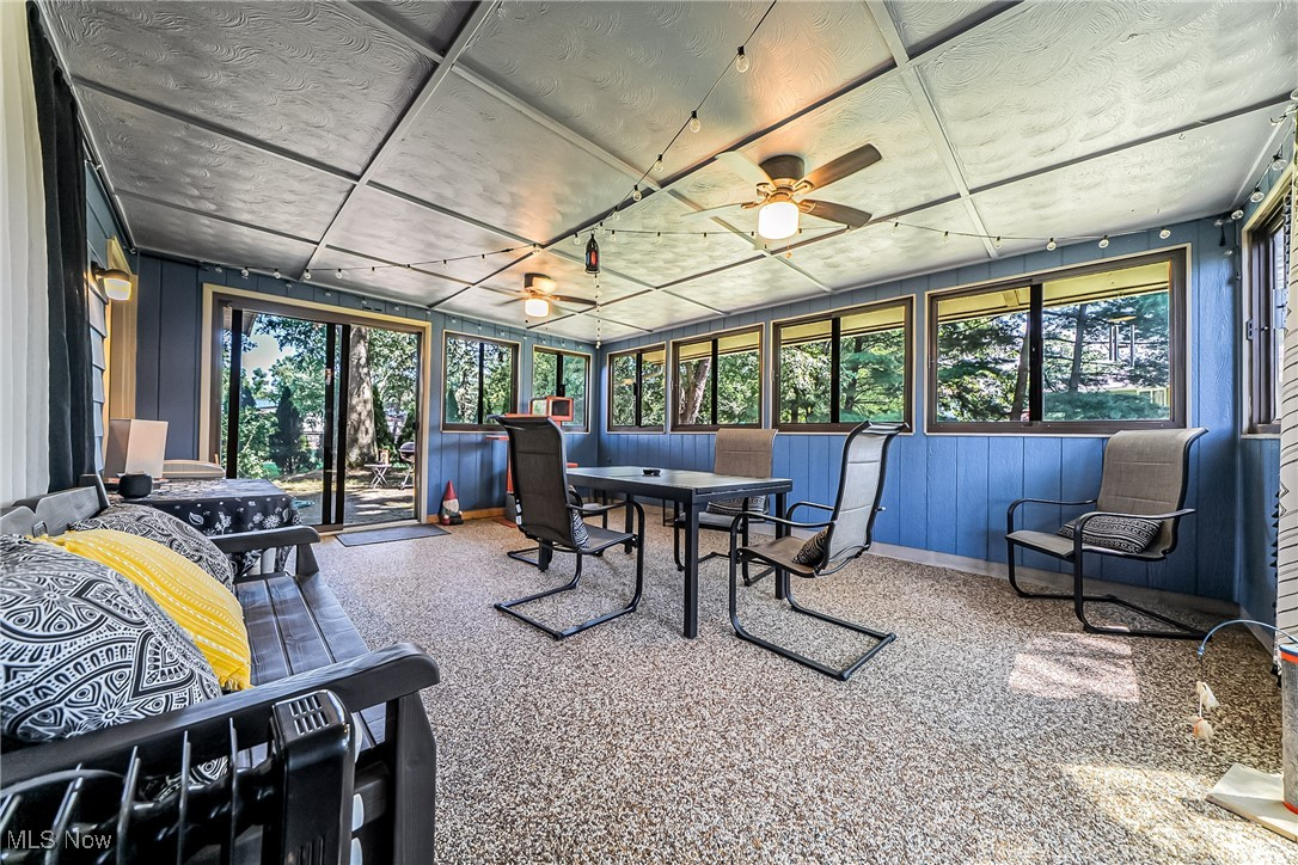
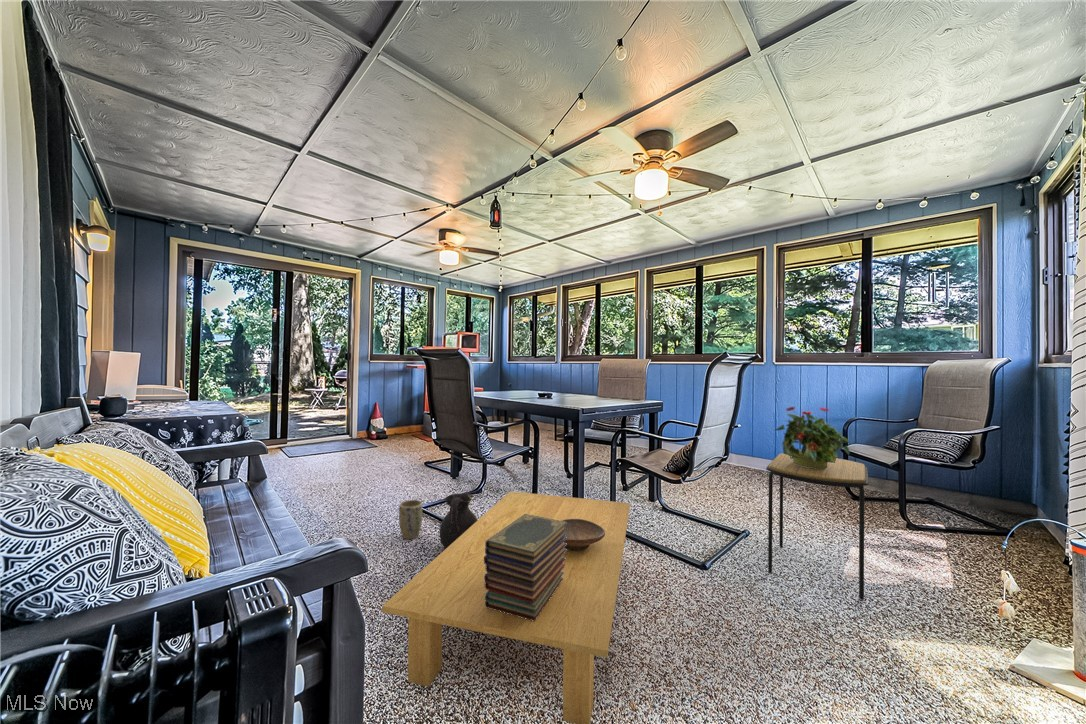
+ side table (820, 484)
+ book stack (527, 561)
+ ceramic jug (459, 520)
+ coffee table (561, 571)
+ potted plant (814, 436)
+ decorative bowl (575, 535)
+ plant pot (410, 519)
